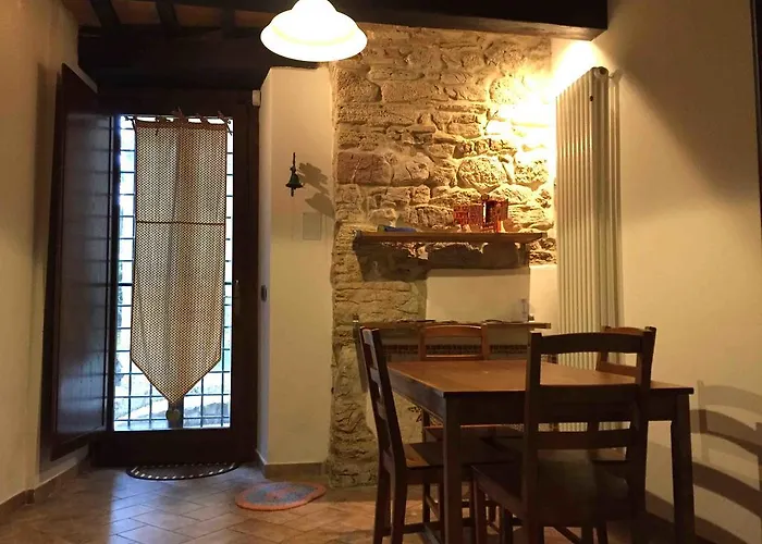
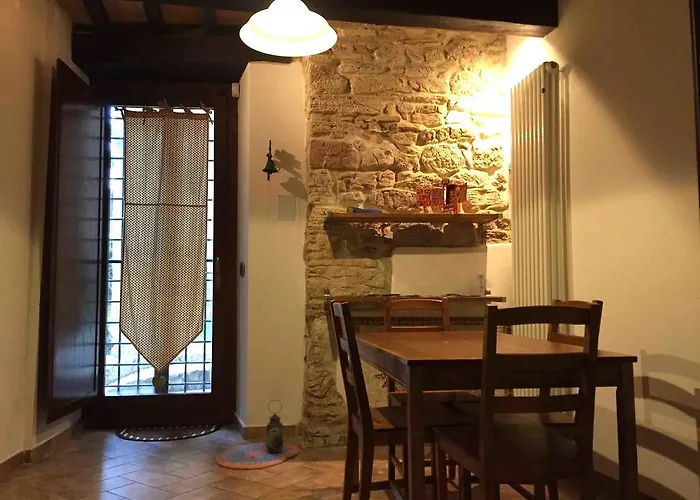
+ lantern (274, 425)
